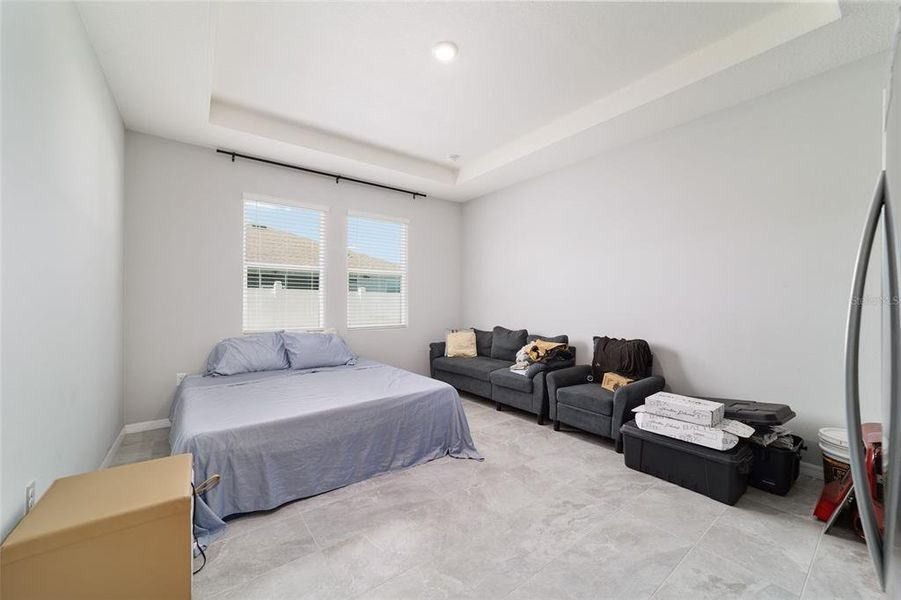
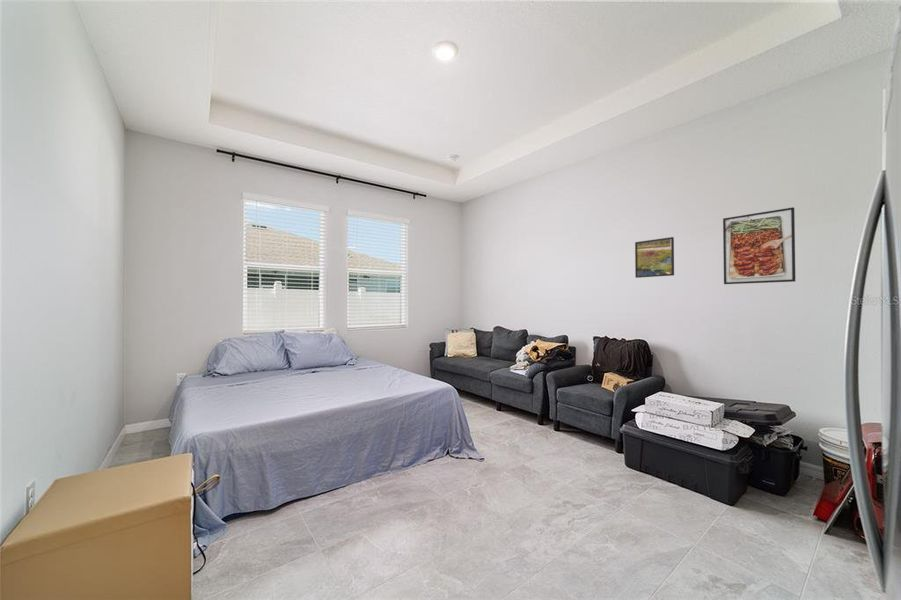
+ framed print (653, 258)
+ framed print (757, 248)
